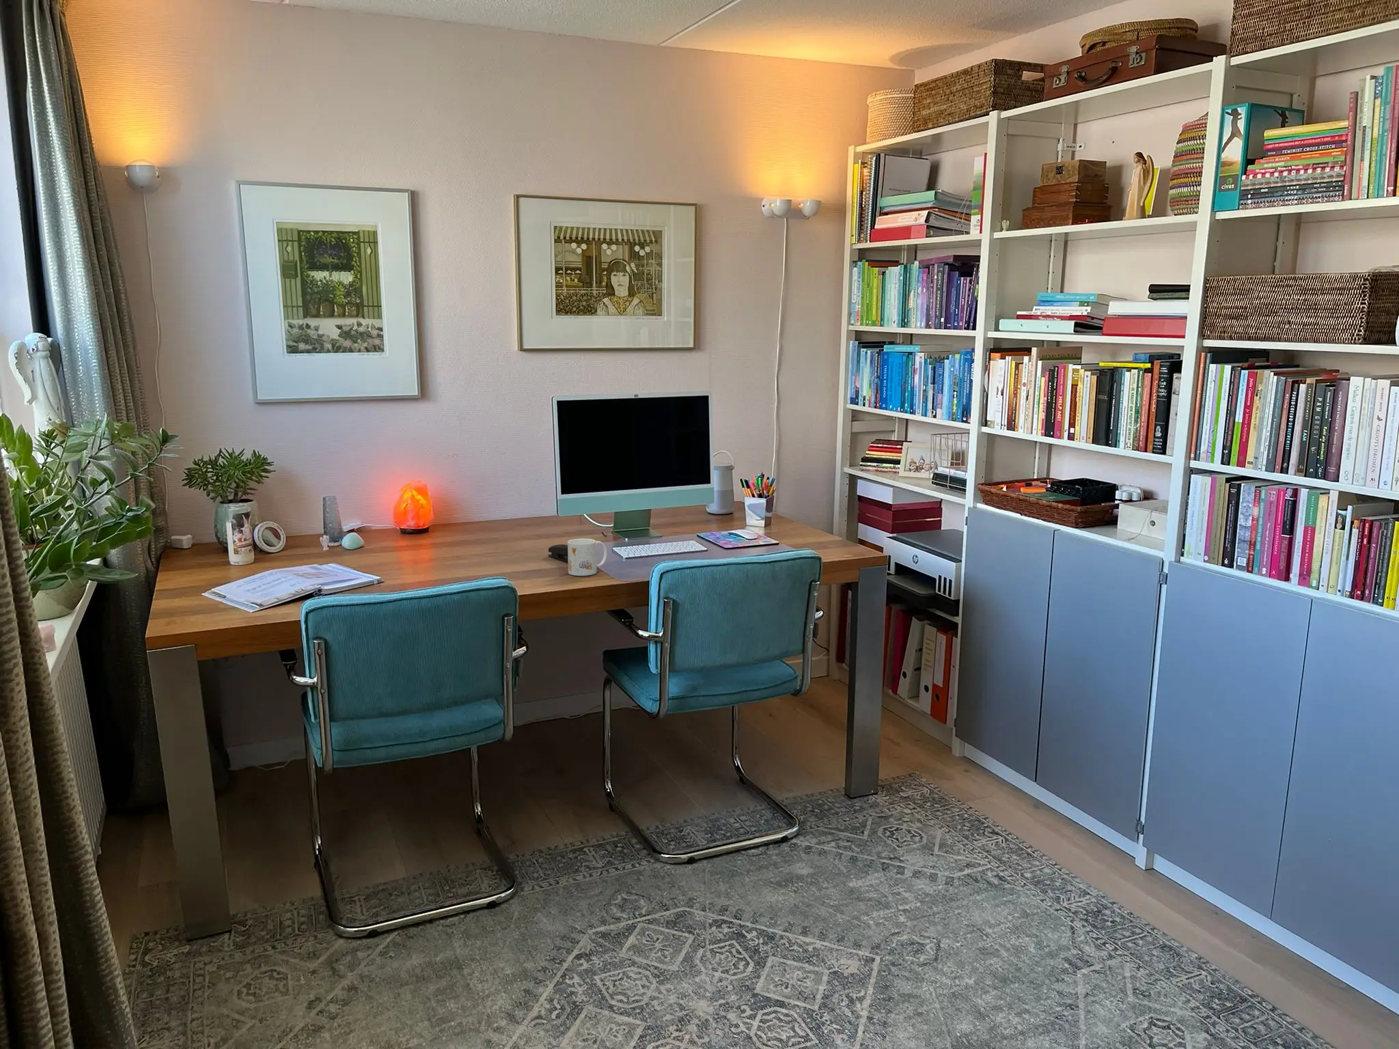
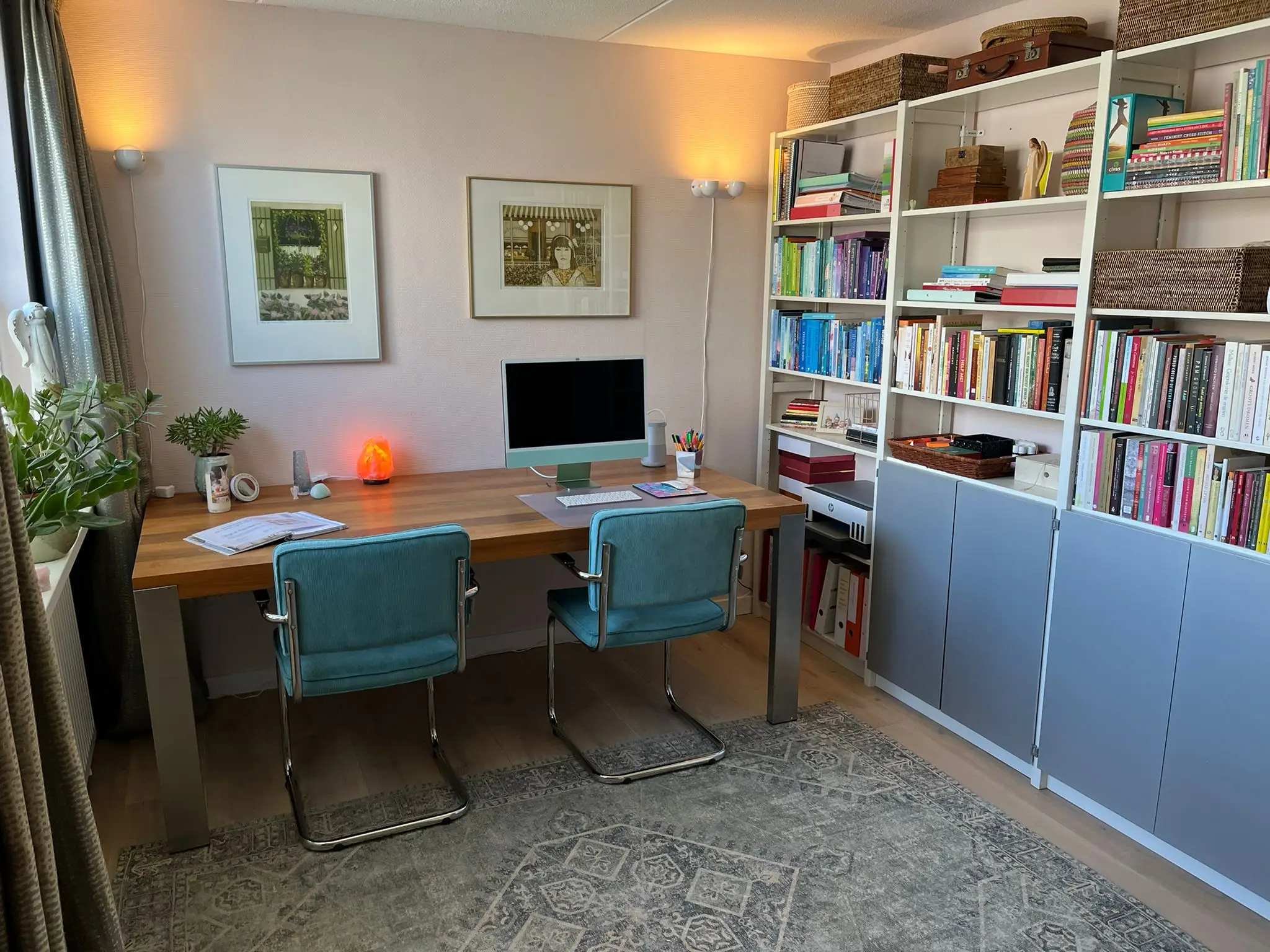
- stapler (562, 551)
- mug (587, 556)
